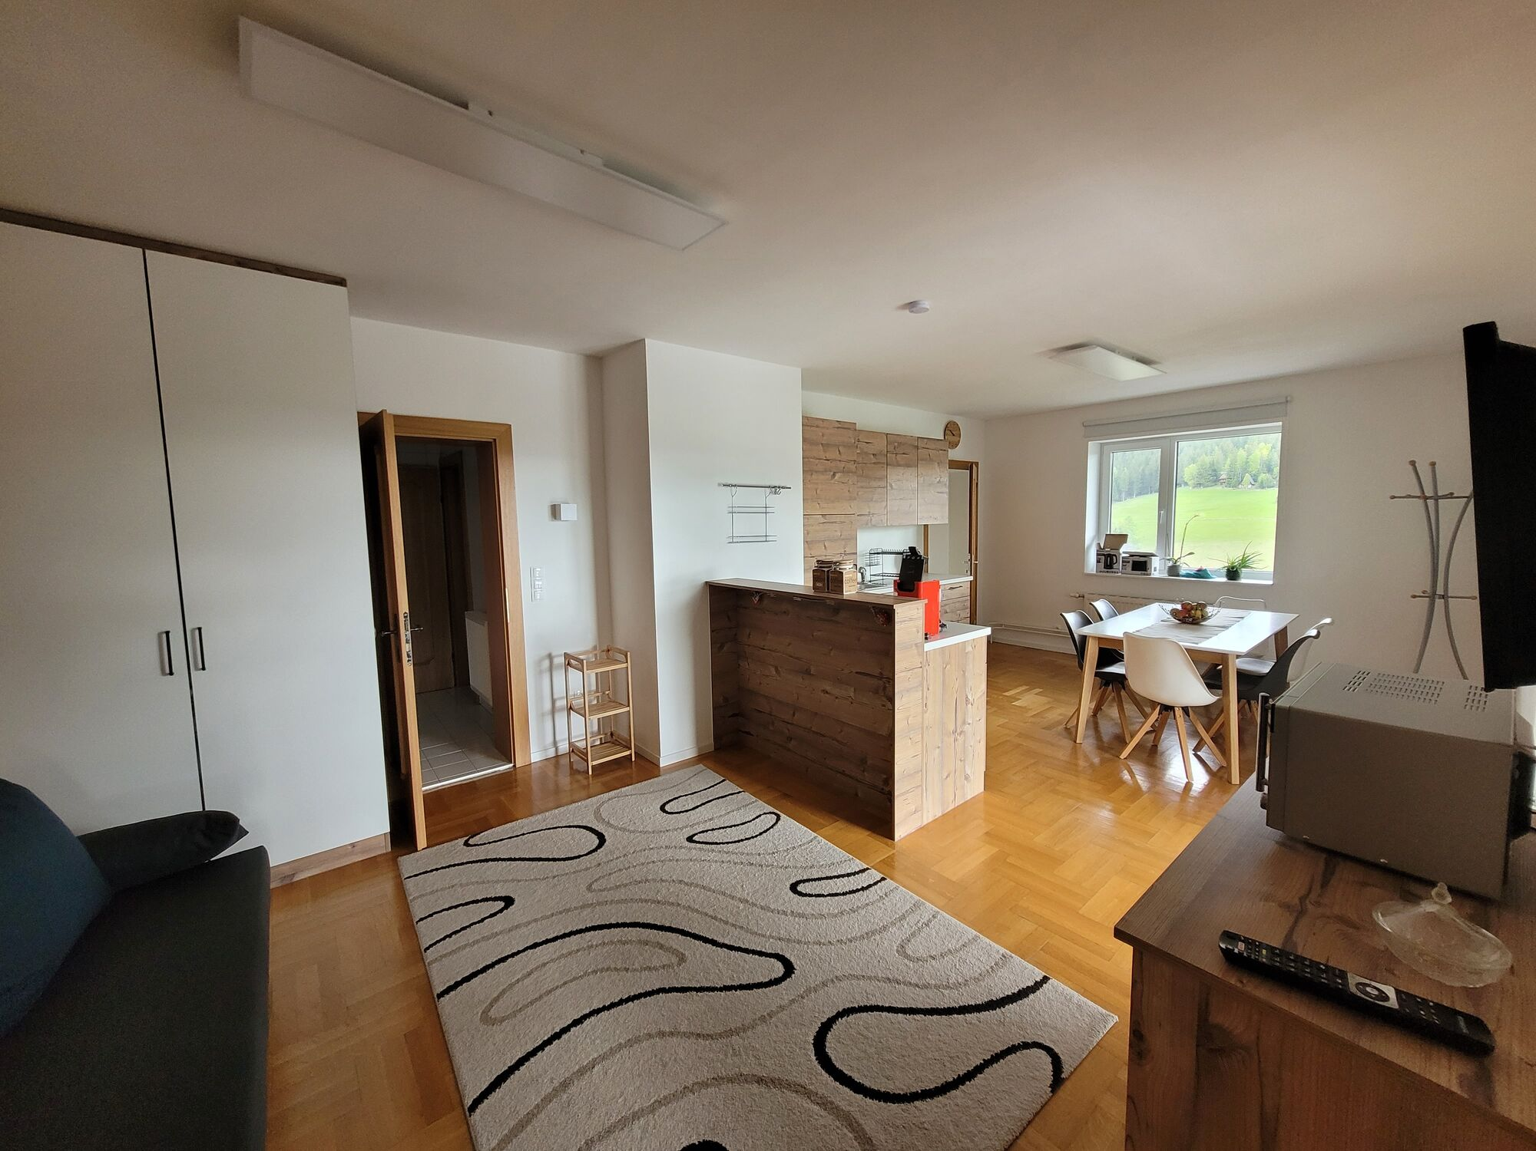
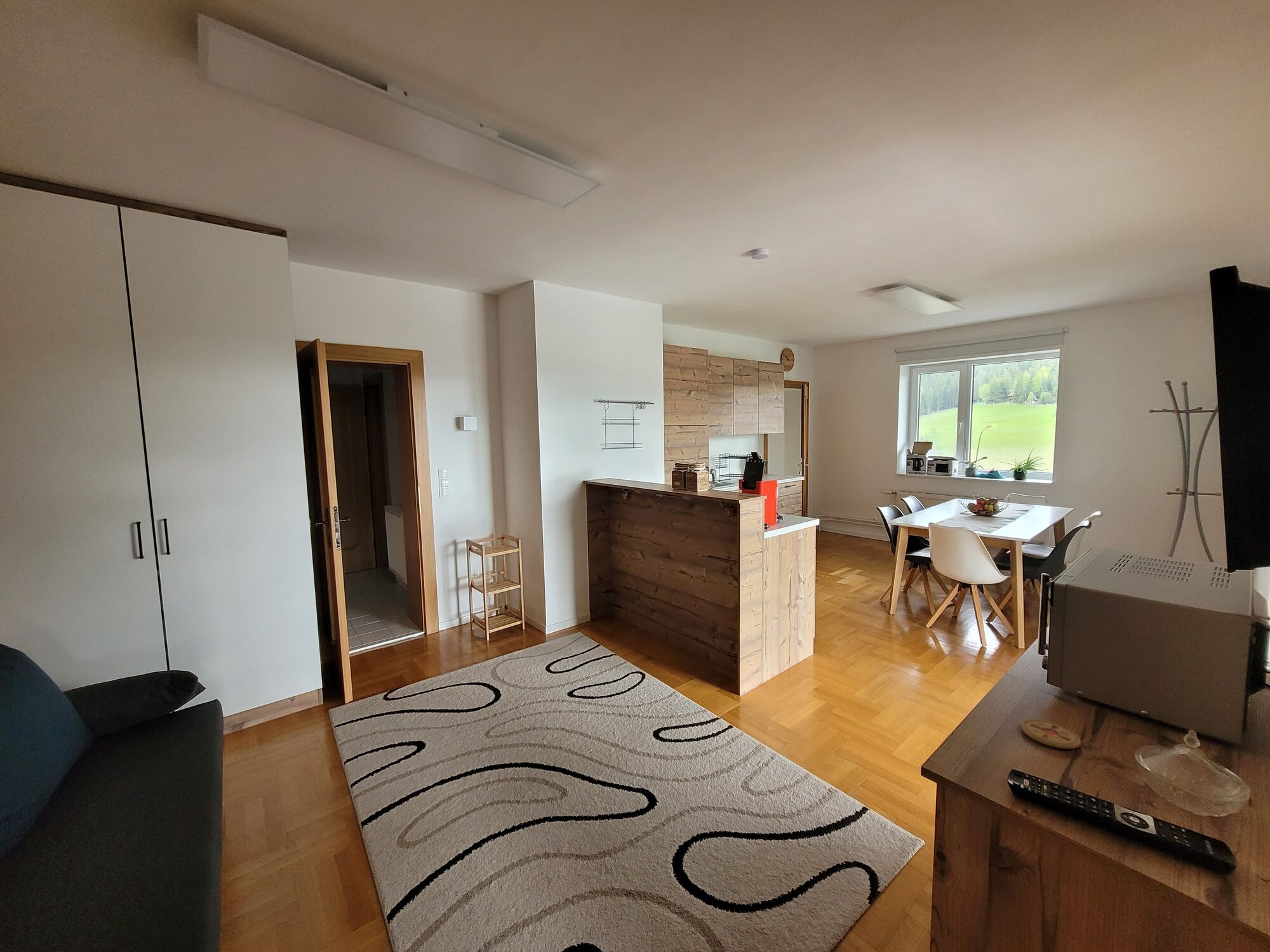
+ coaster (1050, 733)
